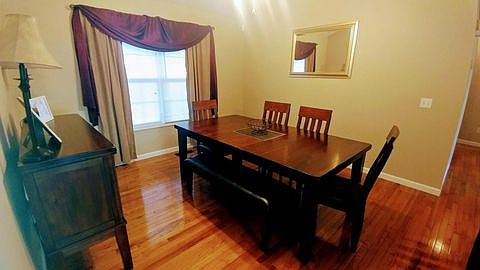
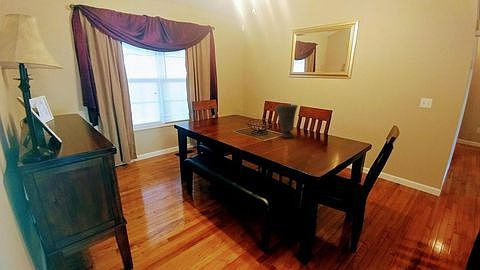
+ vase (285, 120)
